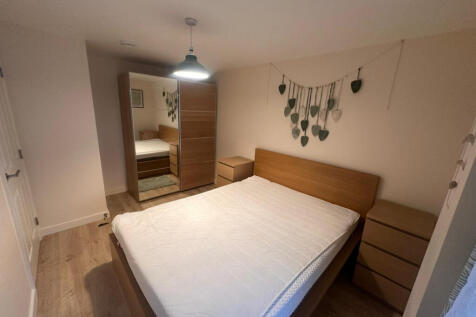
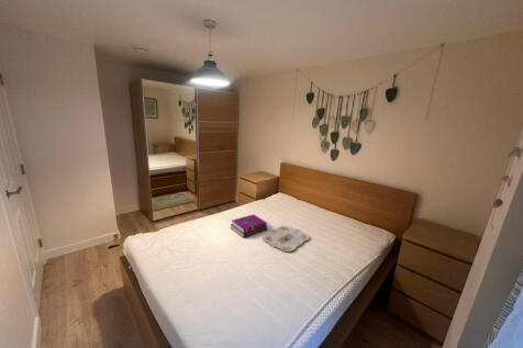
+ serving tray (286, 237)
+ hardback book (248, 224)
